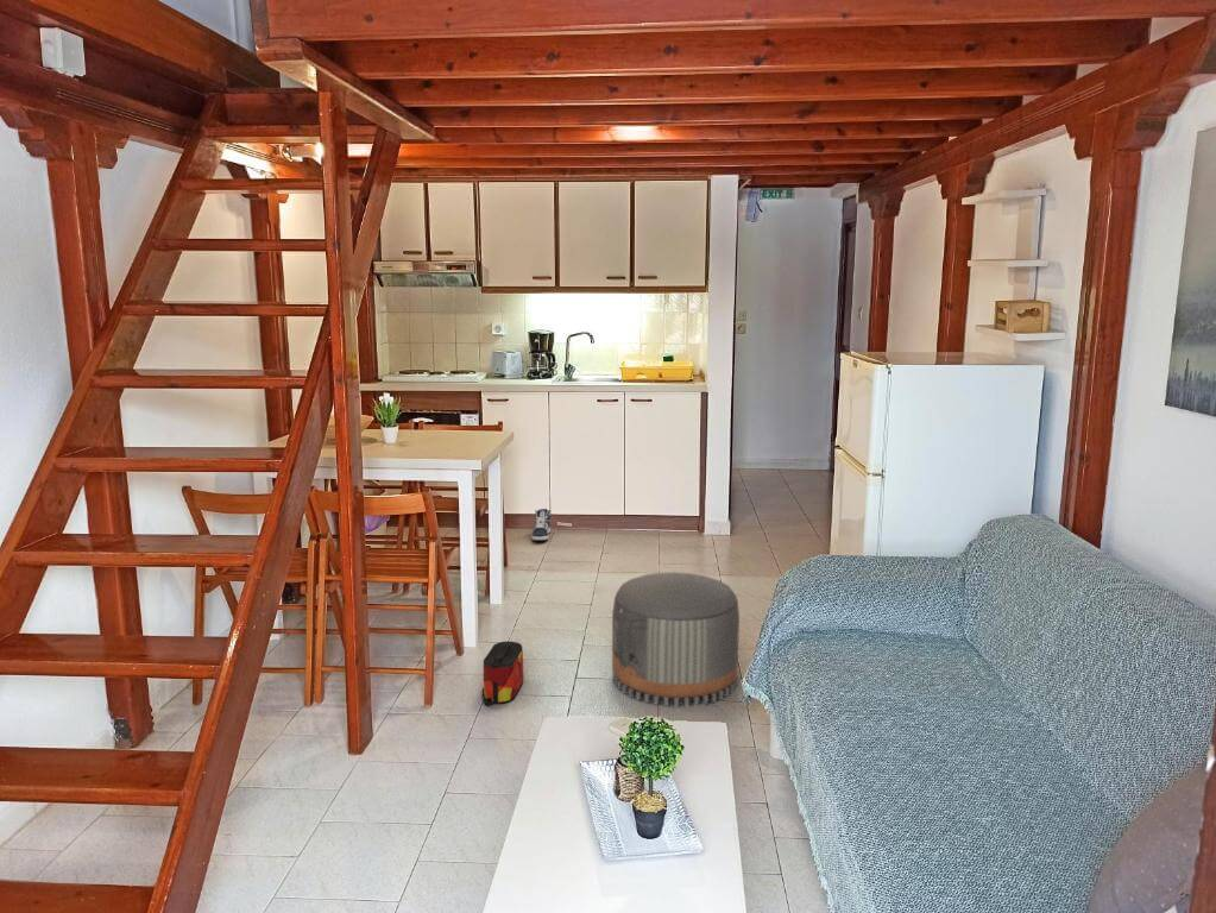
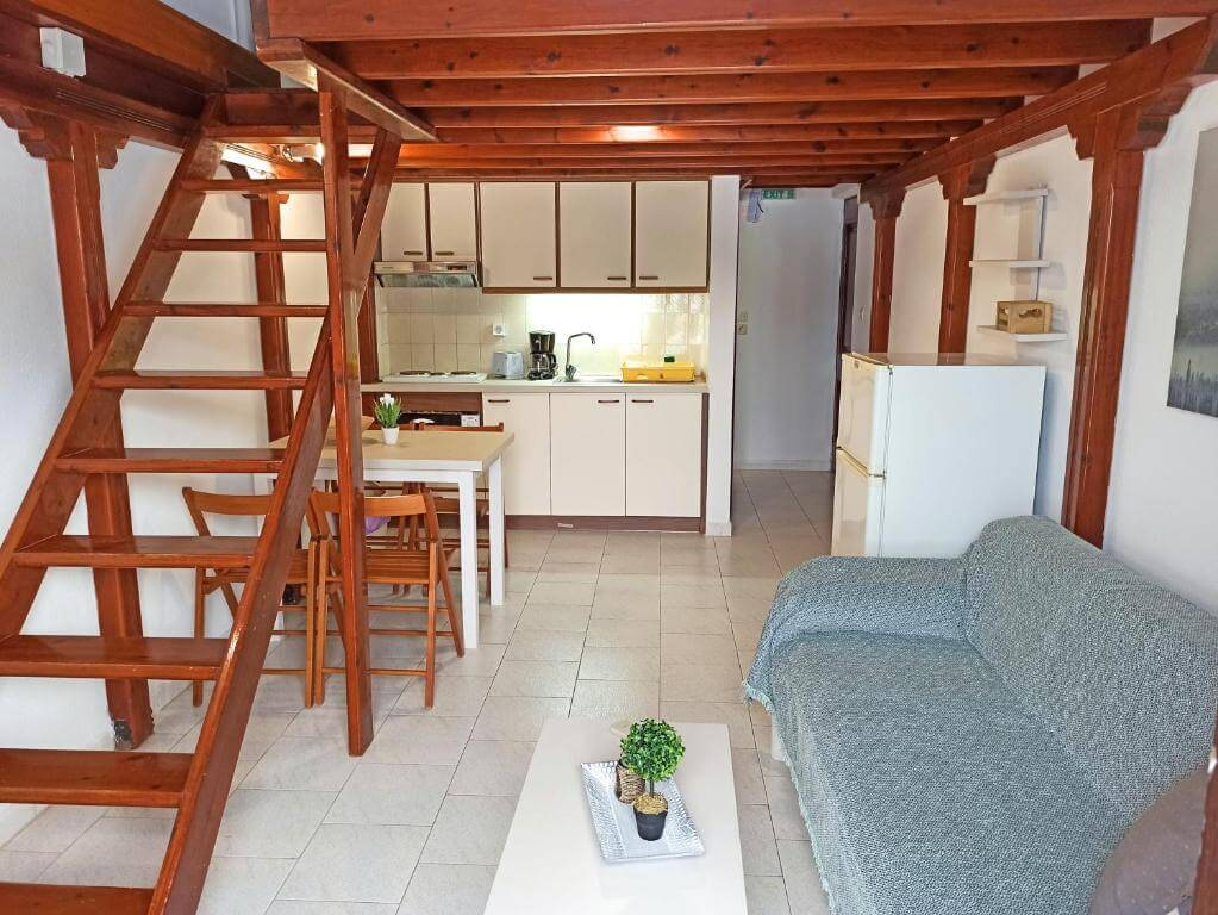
- bag (502, 670)
- pouf (675, 630)
- sneaker (541, 523)
